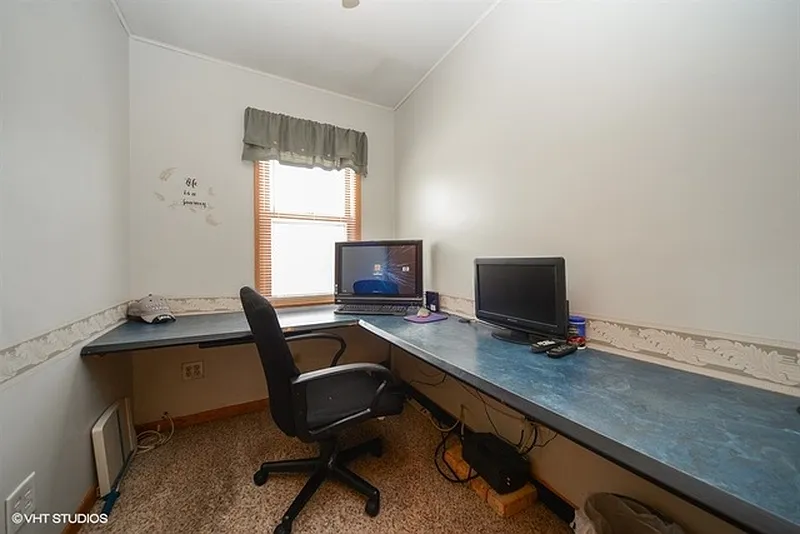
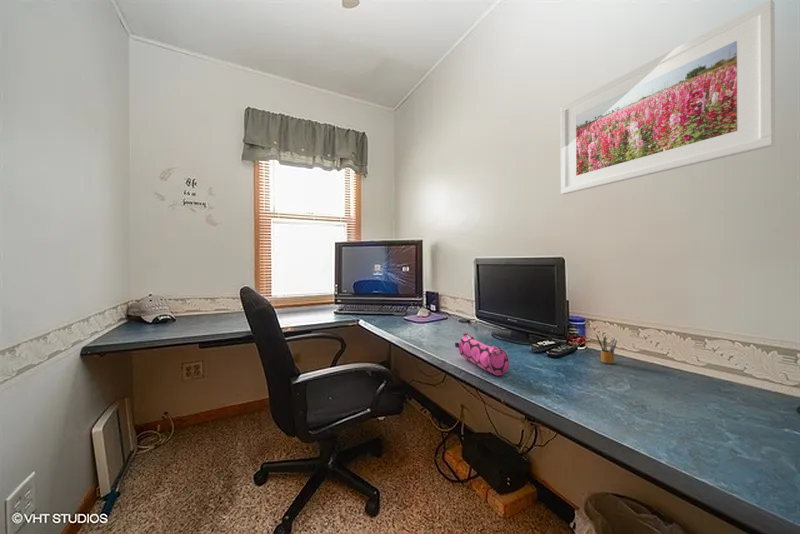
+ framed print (641, 121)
+ pencil box (606, 348)
+ pencil case (481, 352)
